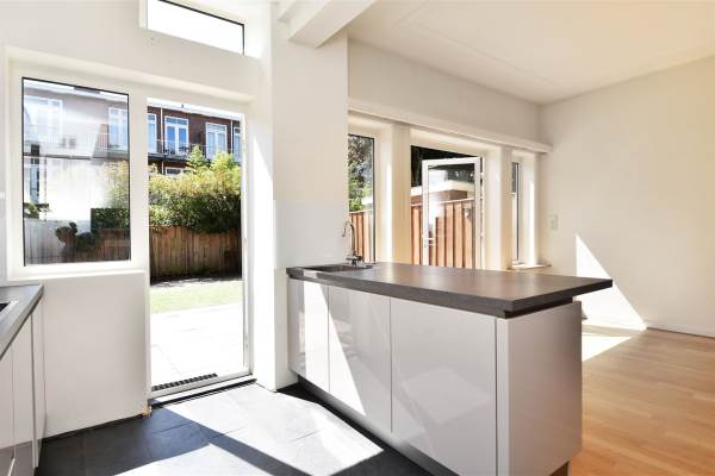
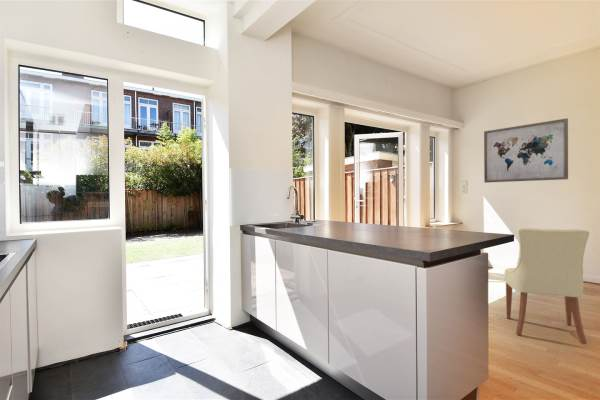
+ chair (544, 278)
+ wall art (522, 153)
